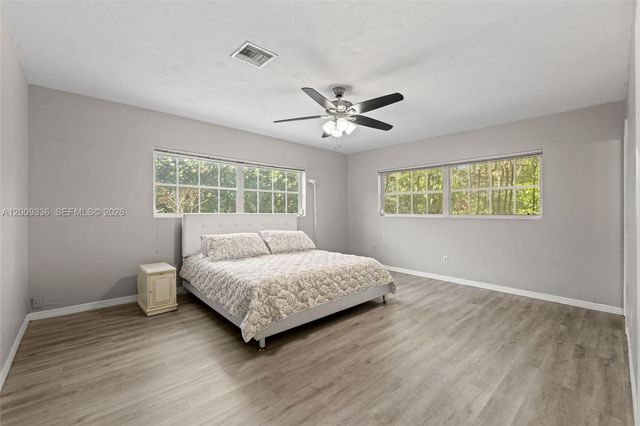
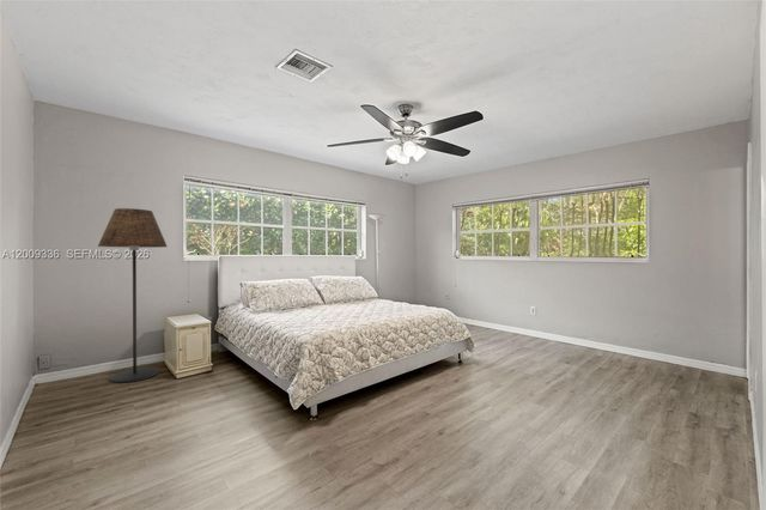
+ floor lamp (134, 292)
